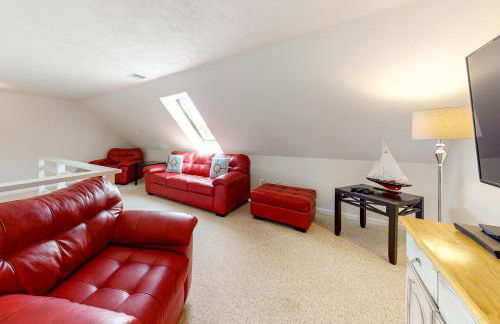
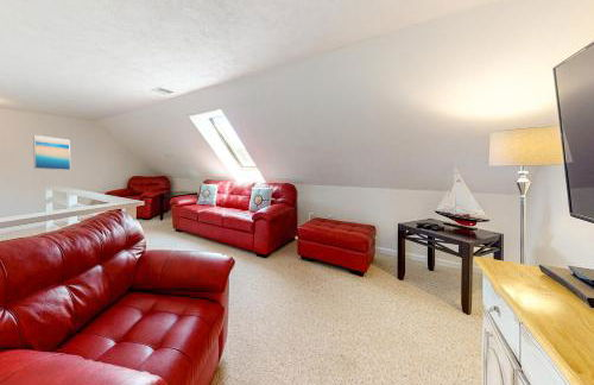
+ wall art (52, 153)
